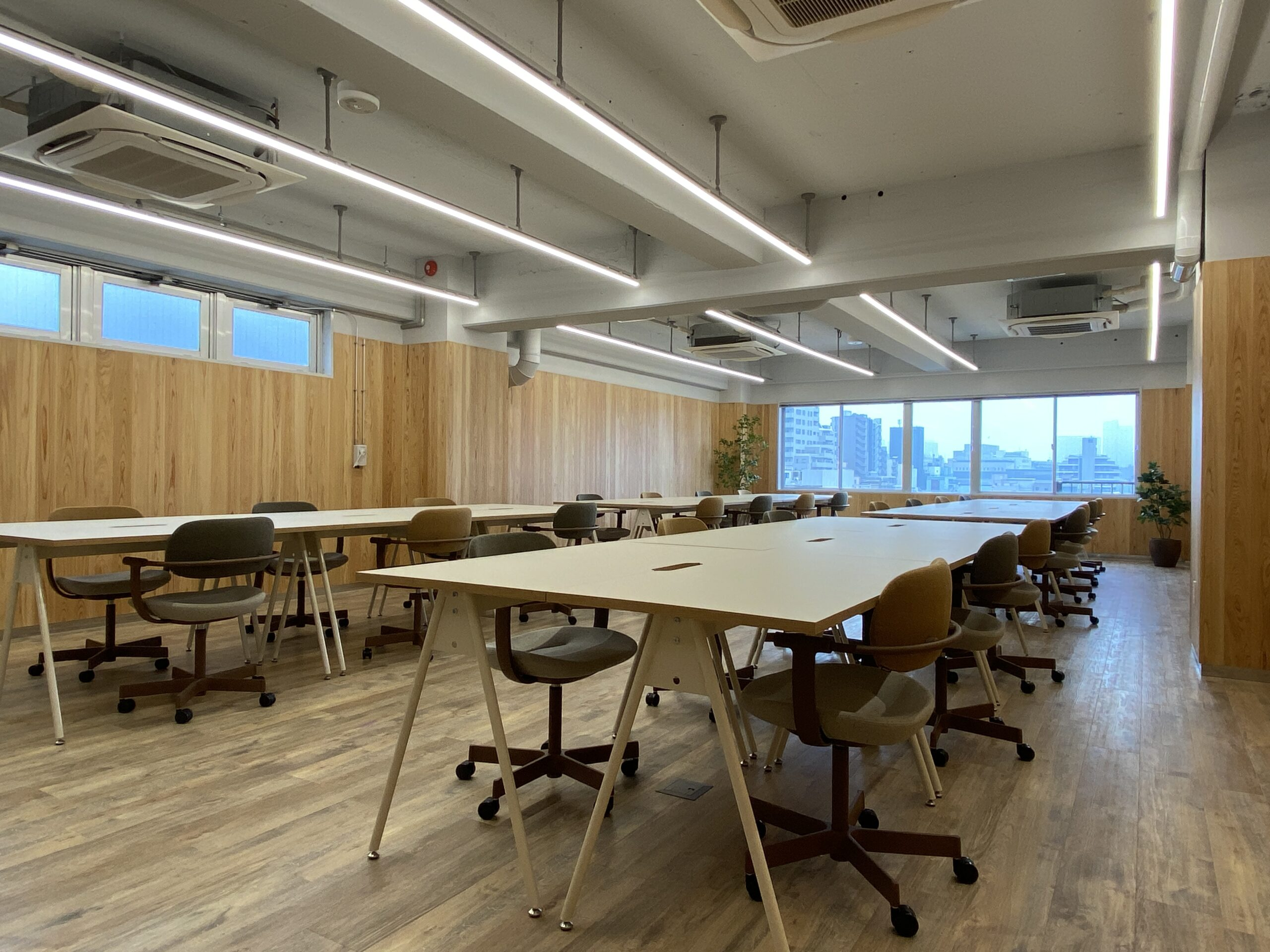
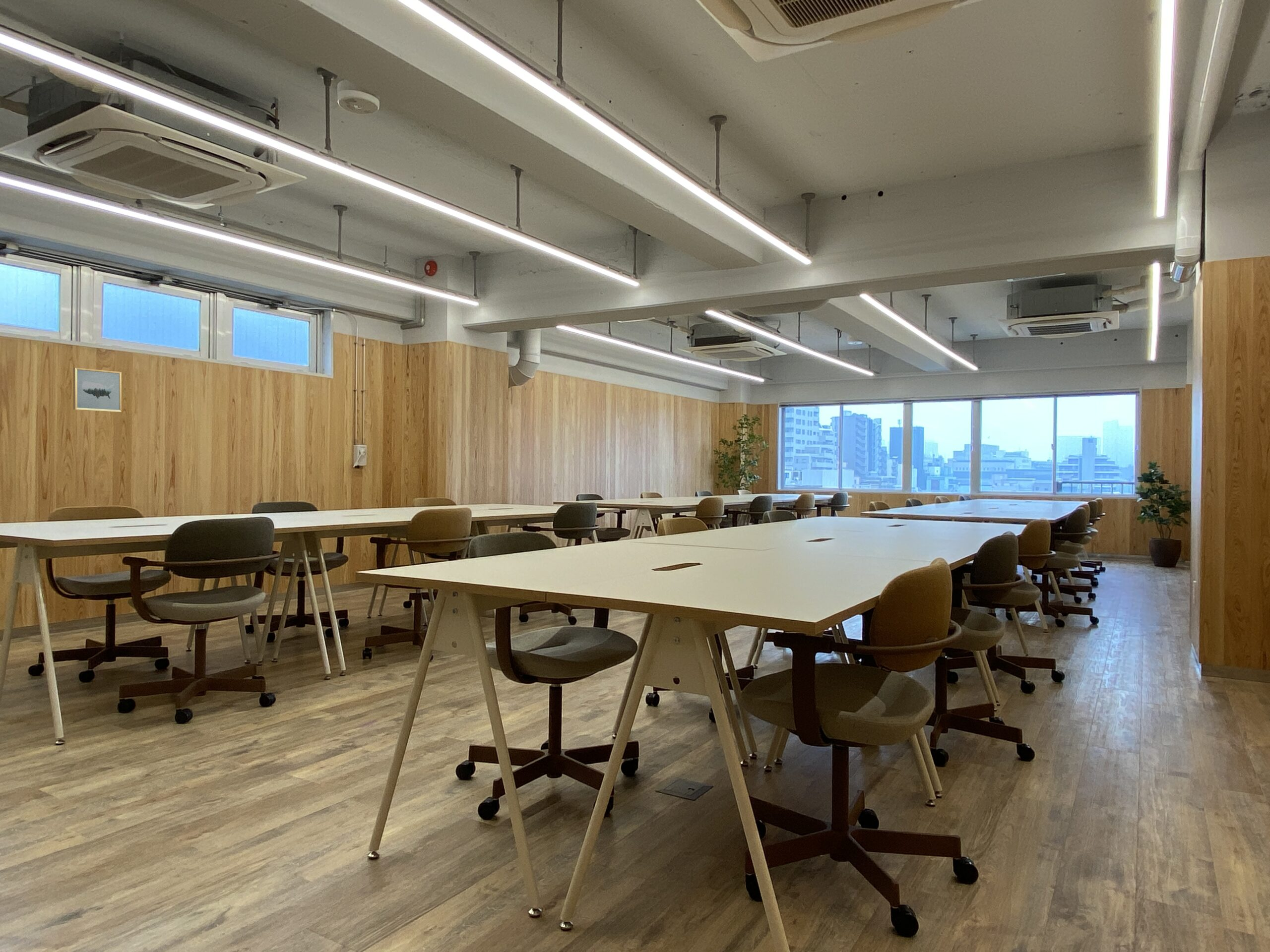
+ wall art (98, 390)
